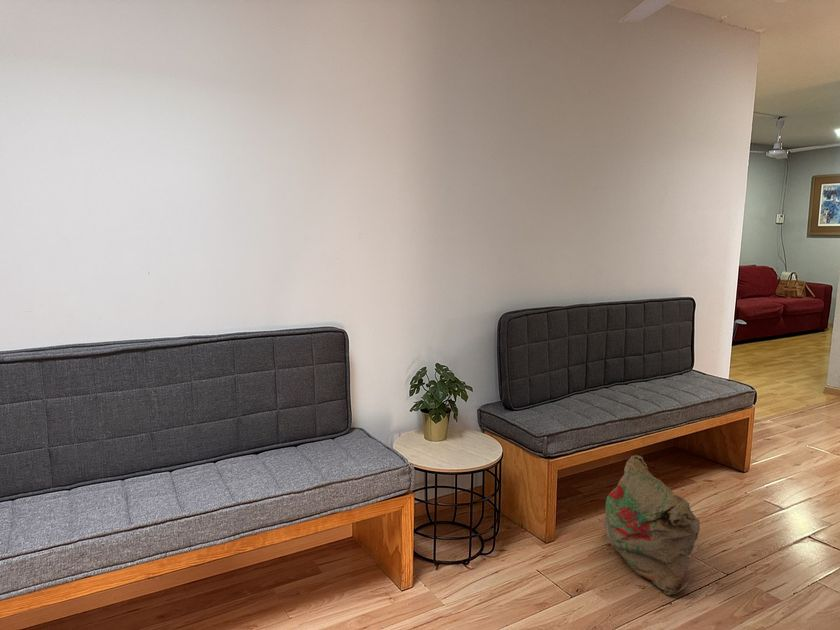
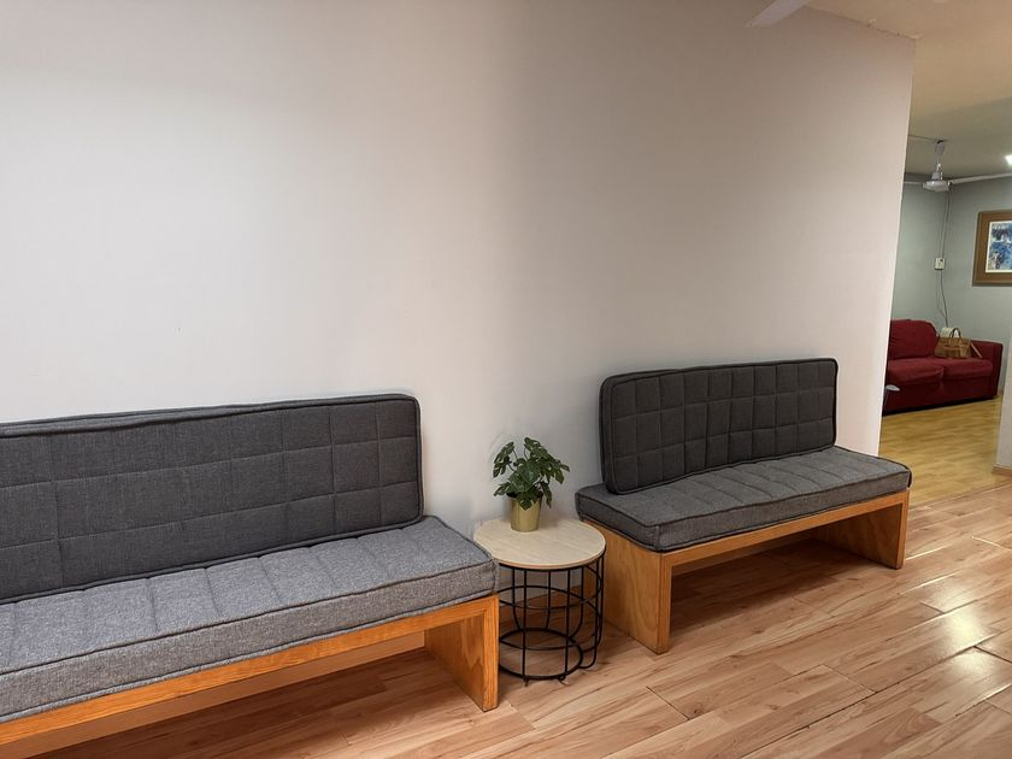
- bag (650, 516)
